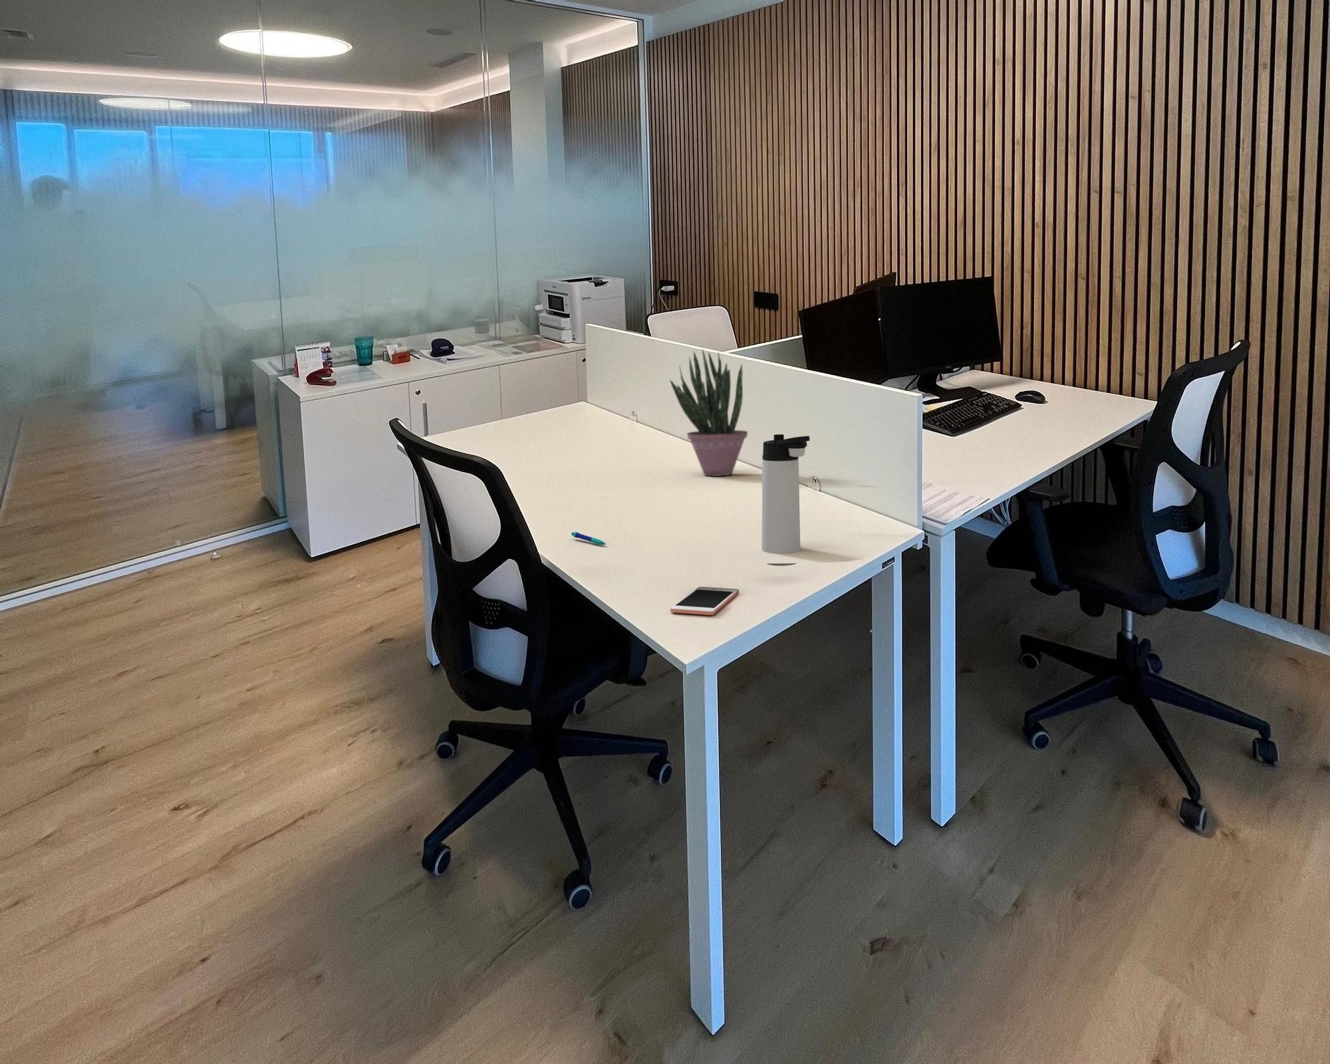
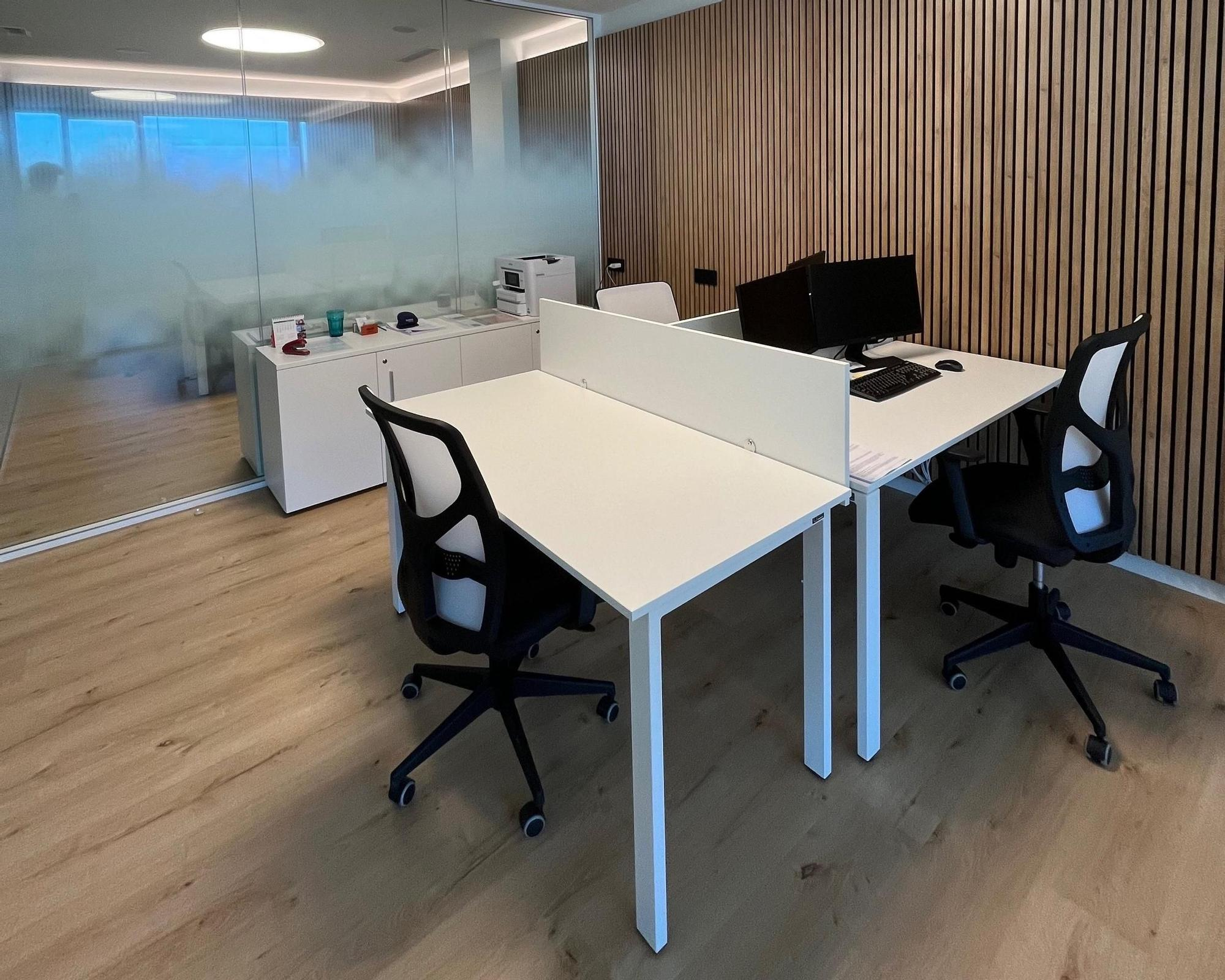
- cell phone (706, 599)
- pen (588, 539)
- thermos bottle (786, 501)
- potted plant (710, 413)
